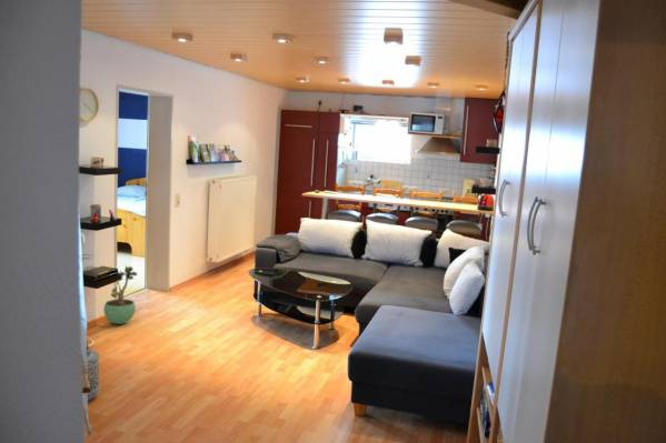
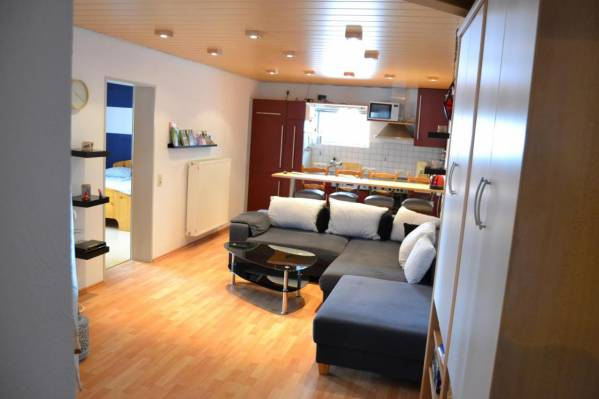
- potted plant (120, 294)
